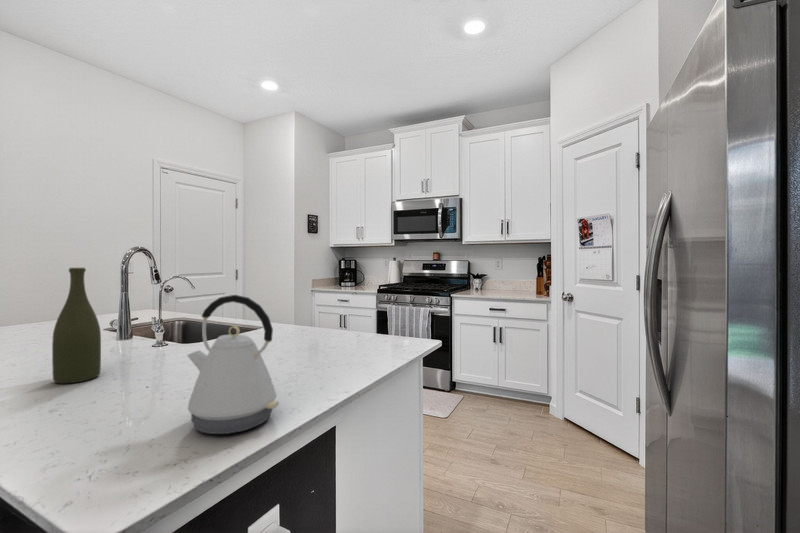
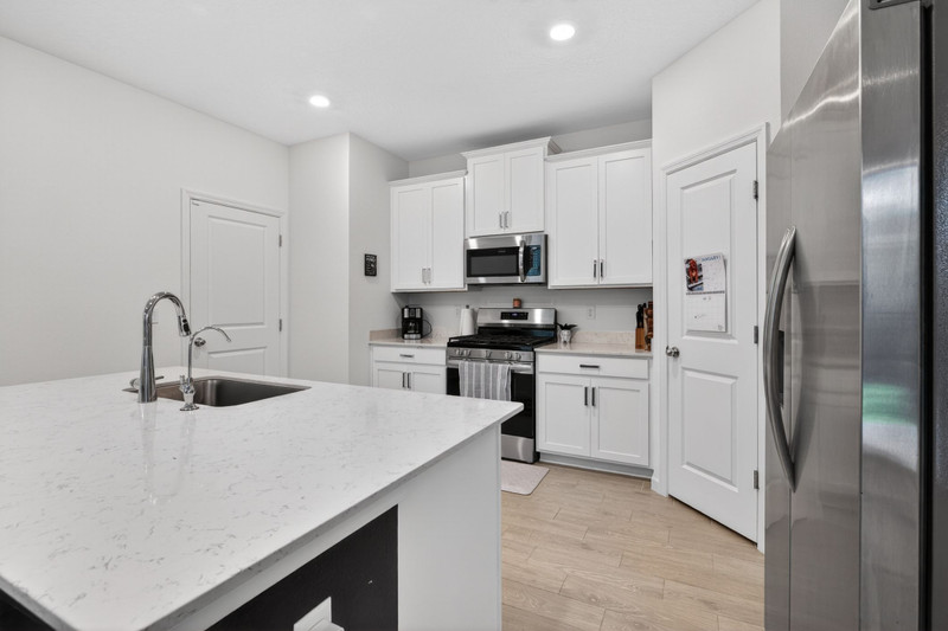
- bottle (77, 323)
- kettle (231, 357)
